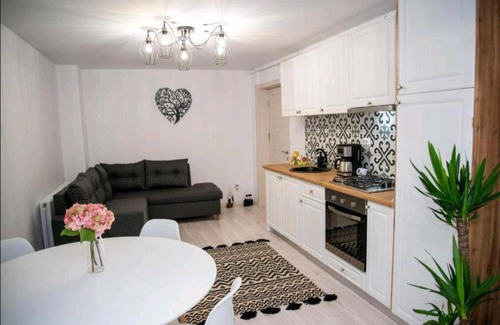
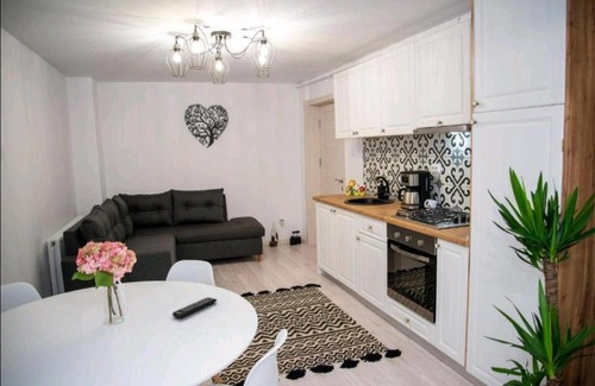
+ remote control (195, 306)
